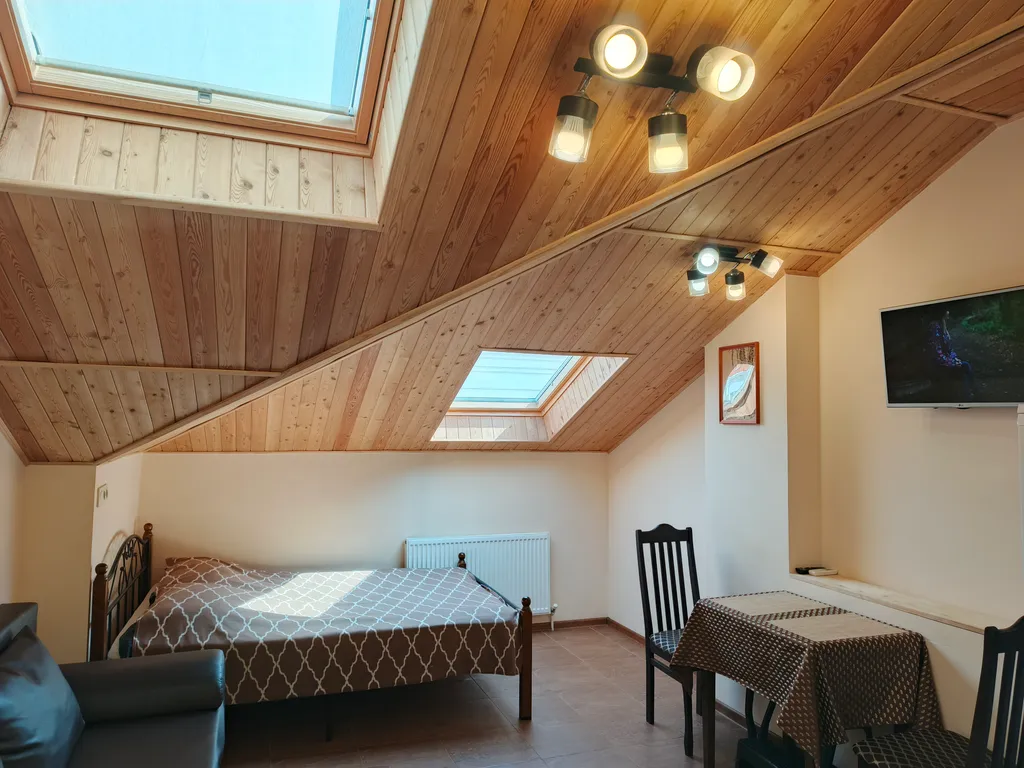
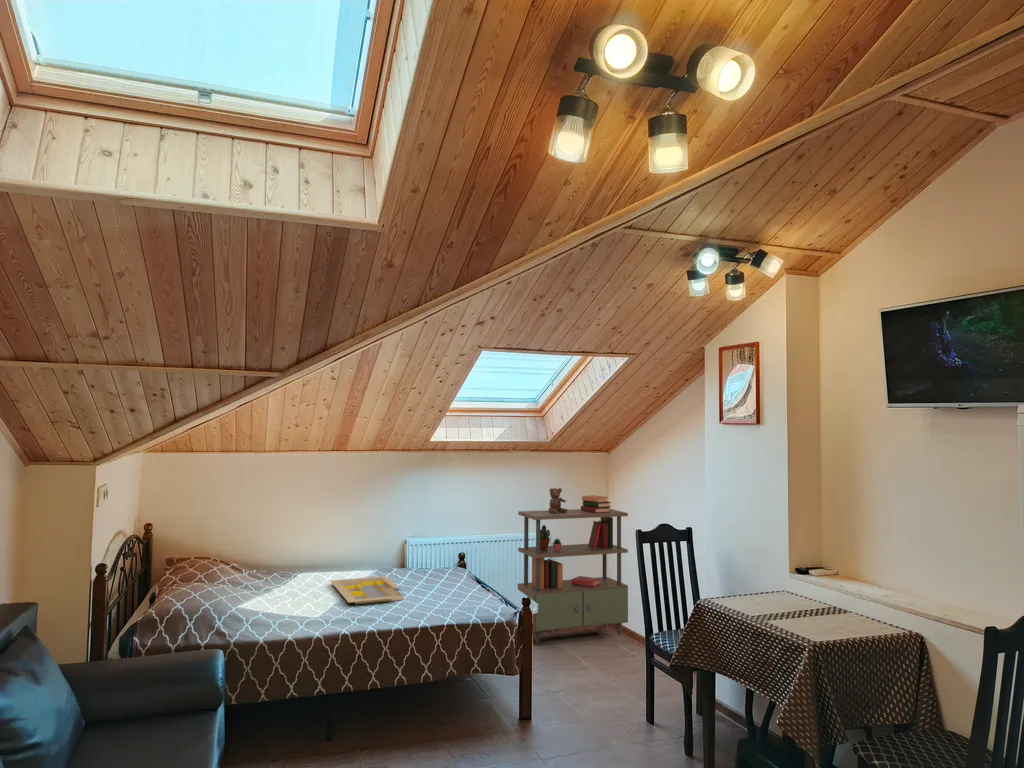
+ shelving unit (573, 555)
+ serving tray (368, 590)
